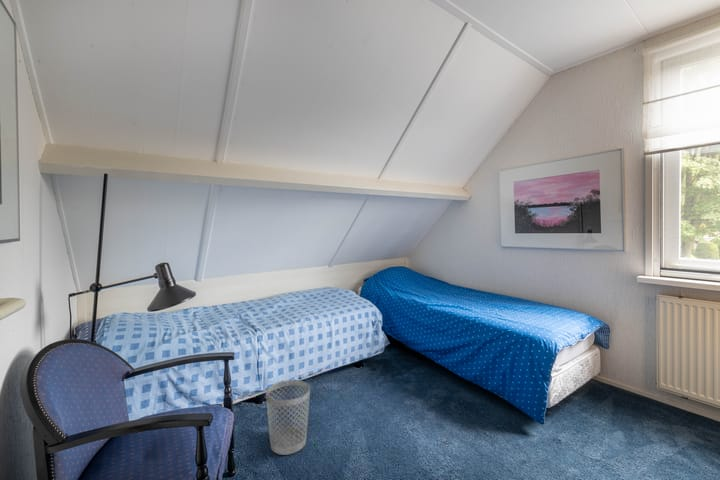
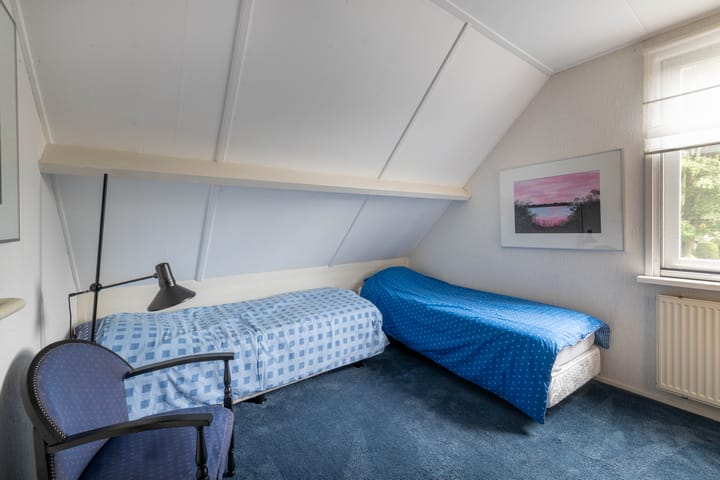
- wastebasket (288, 416)
